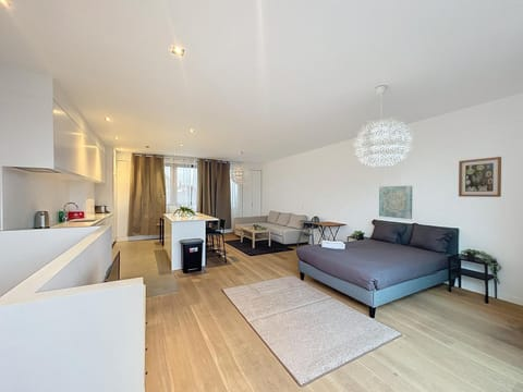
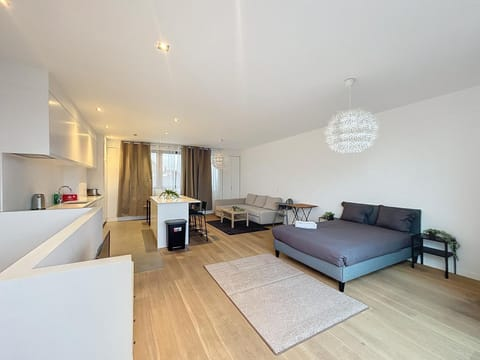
- wall art (478, 177)
- wall art (394, 201)
